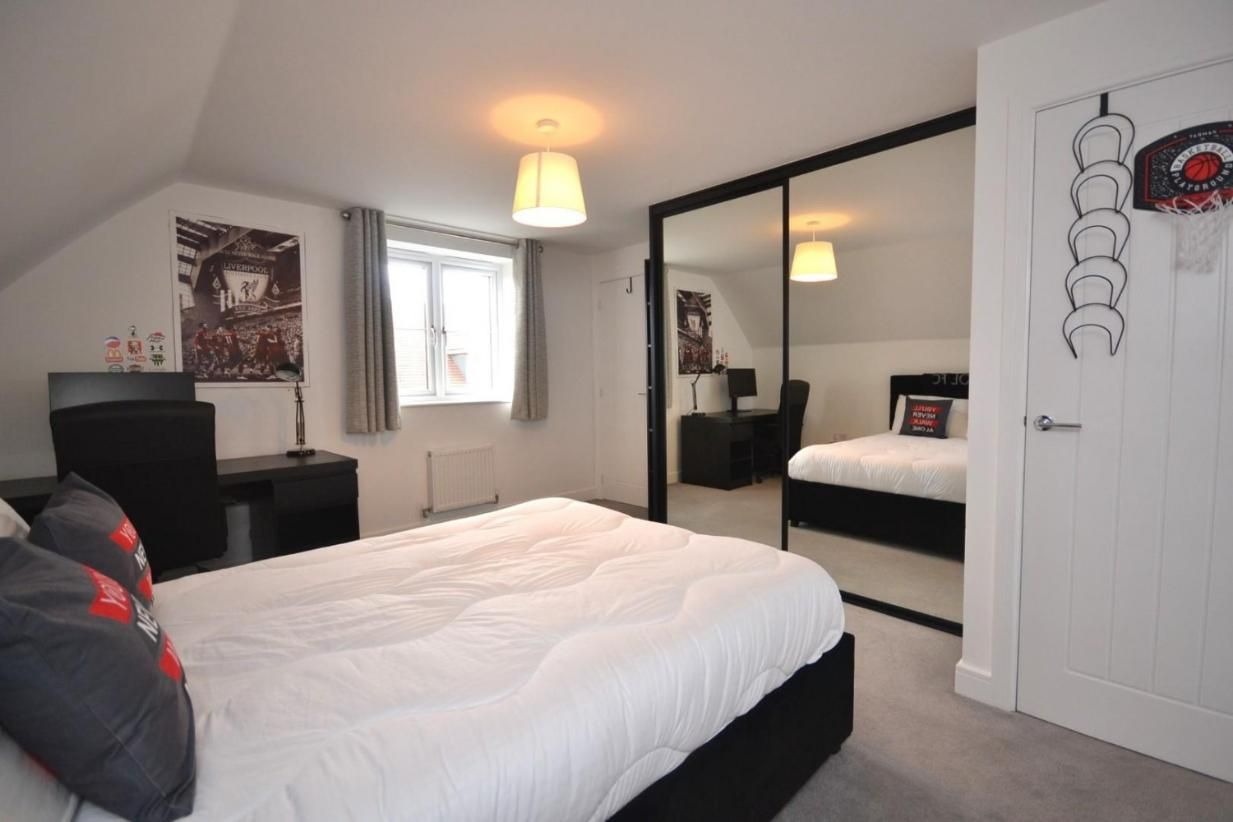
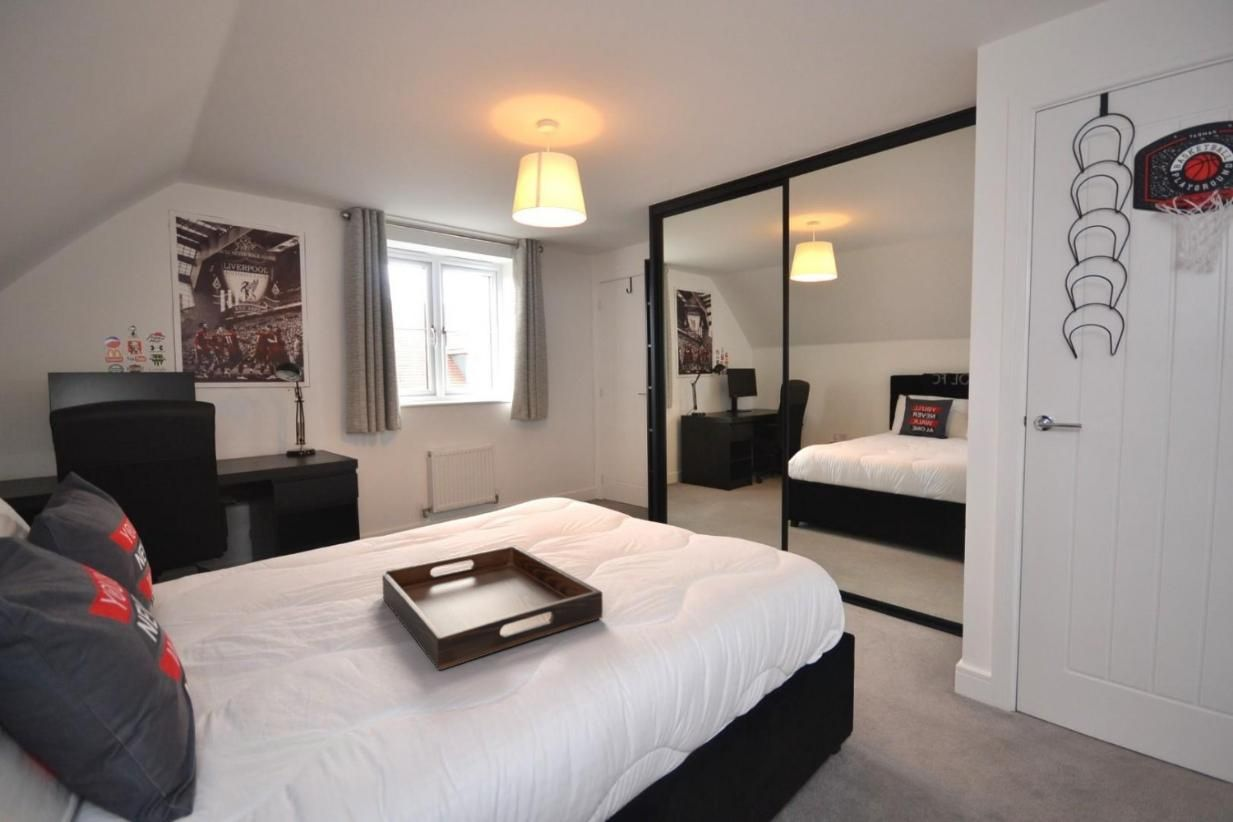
+ serving tray (485, 593)
